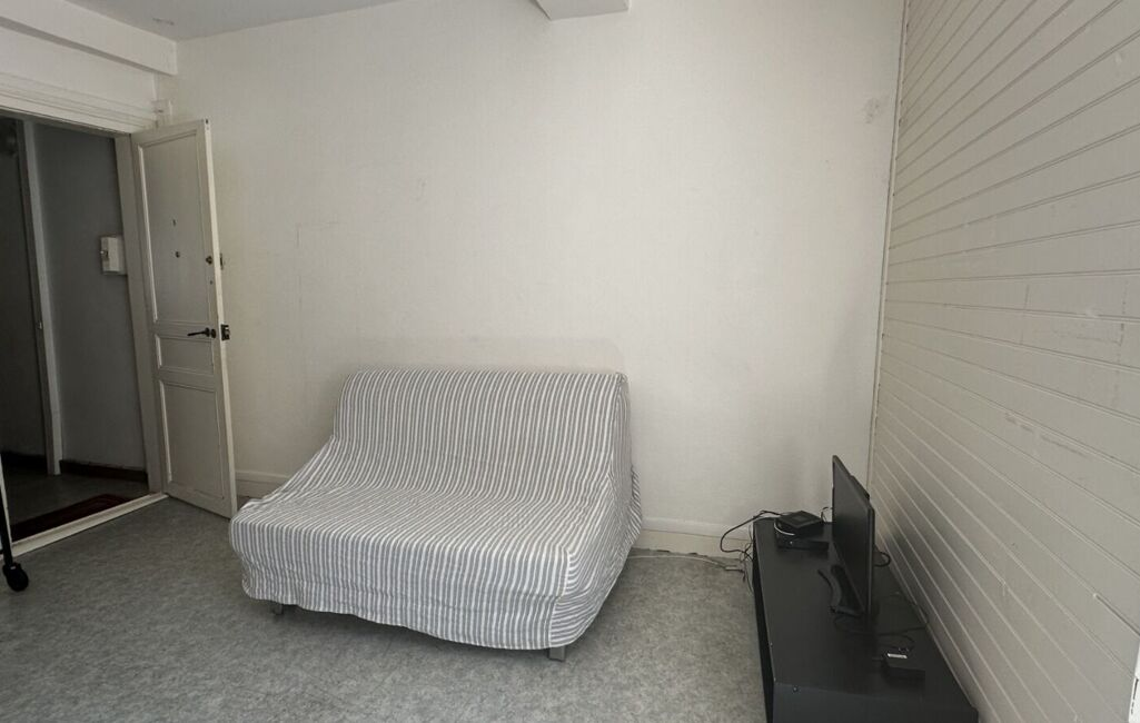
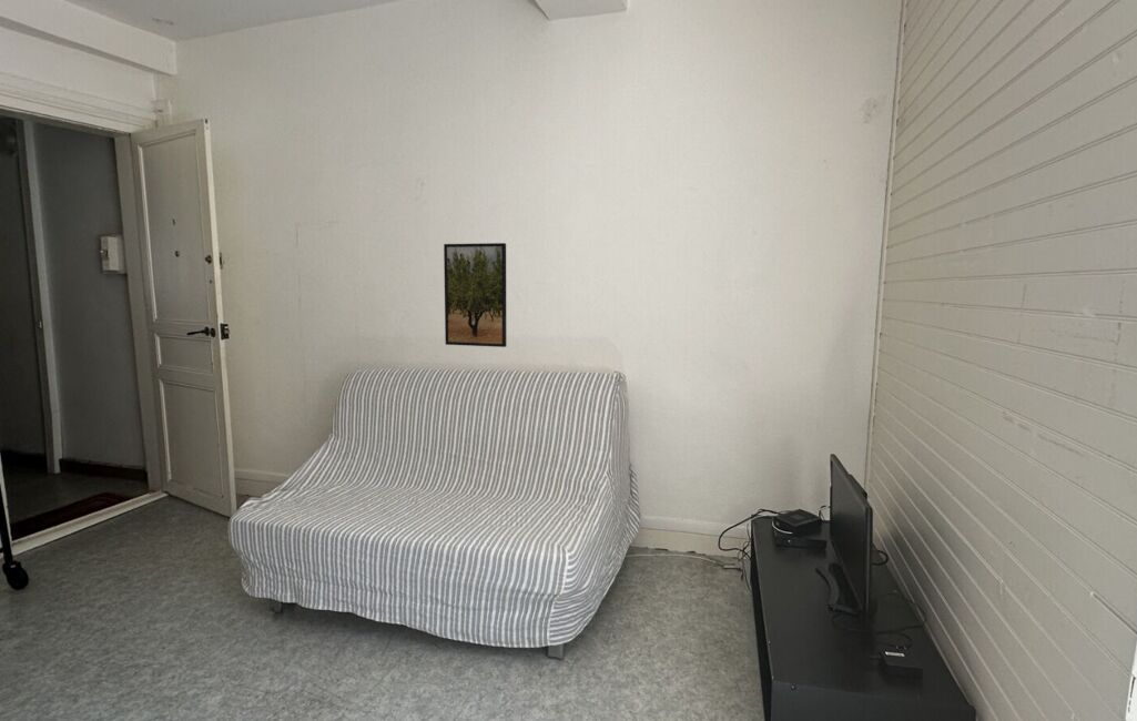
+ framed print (475, 295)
